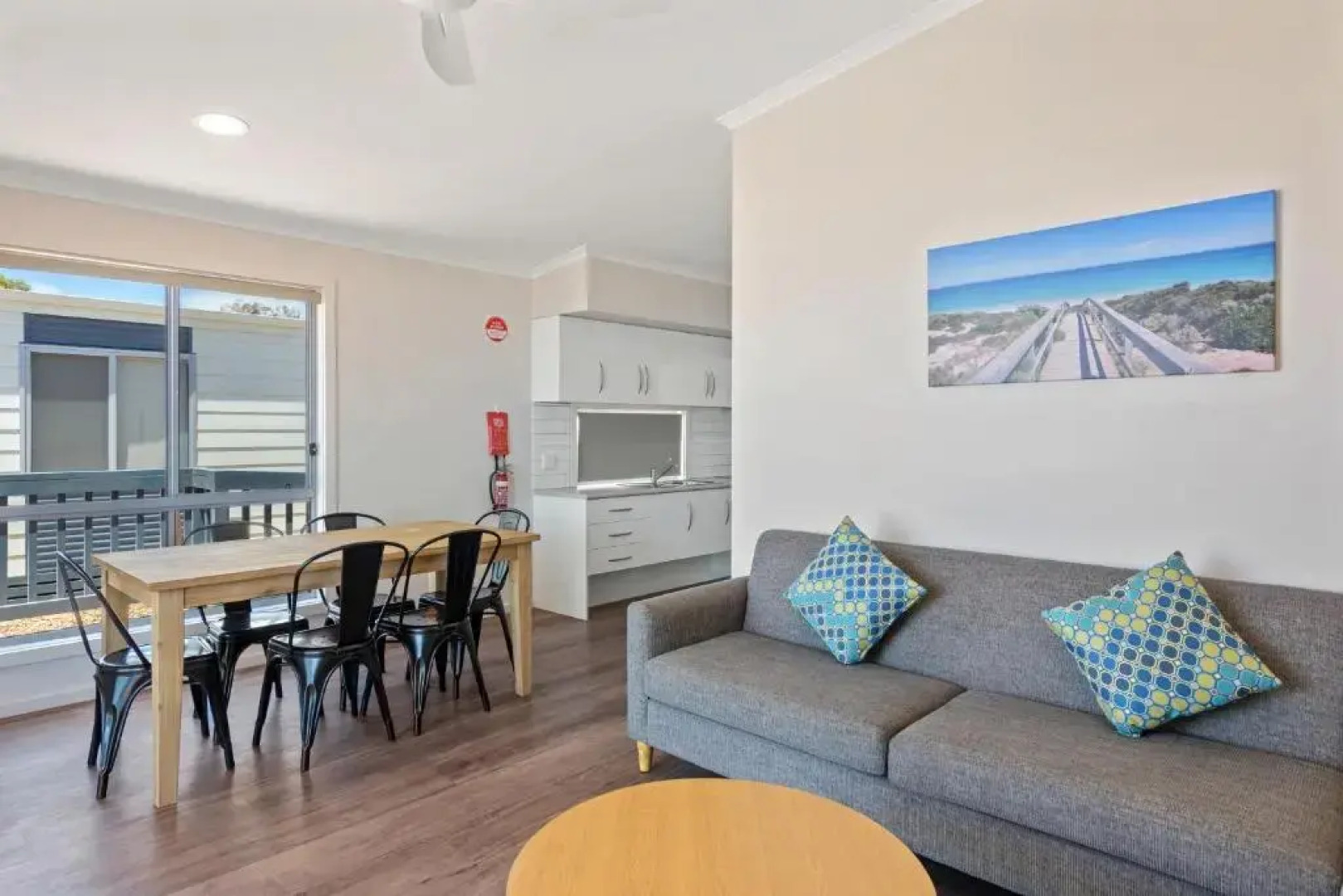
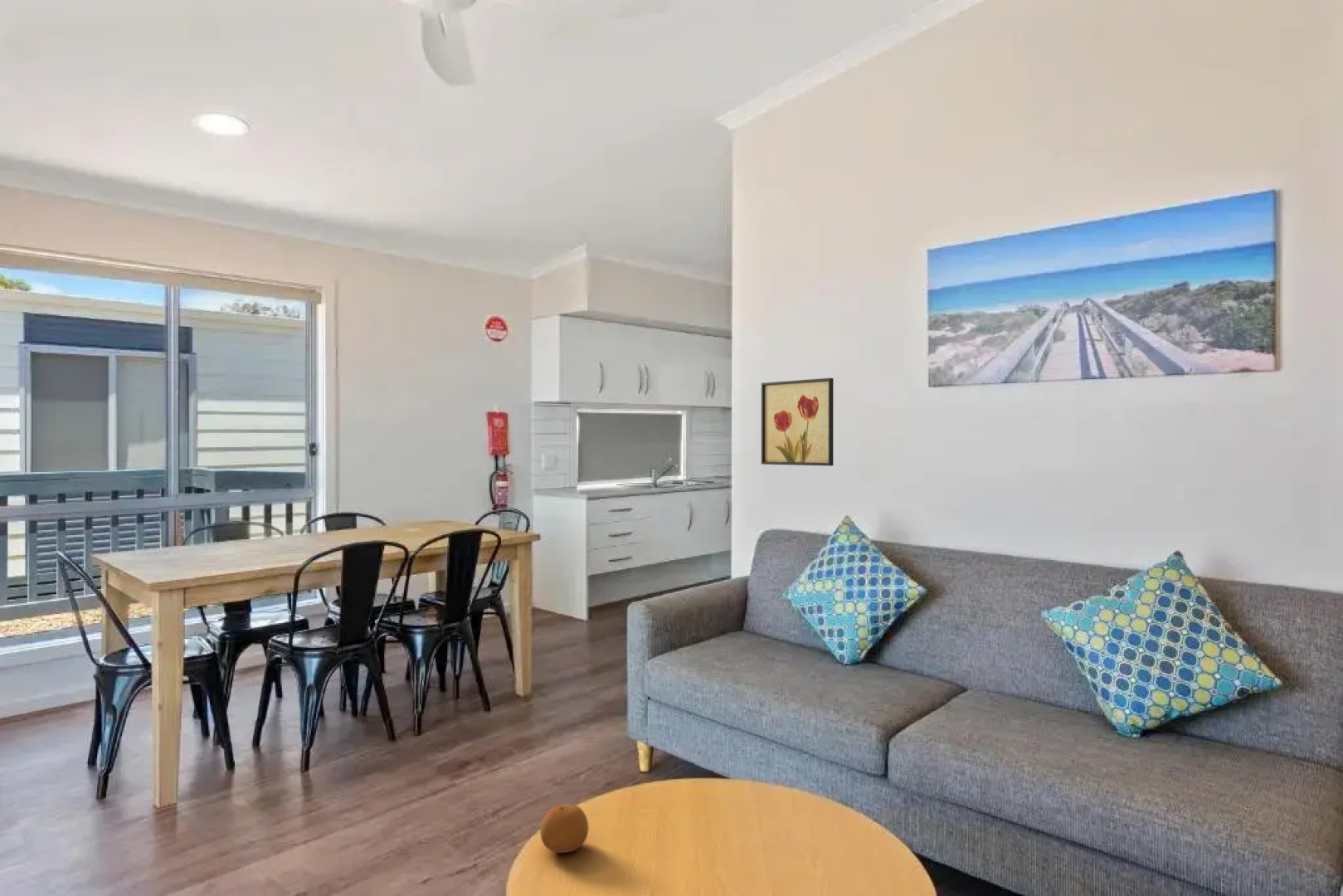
+ wall art (796, 422)
+ fruit (564, 827)
